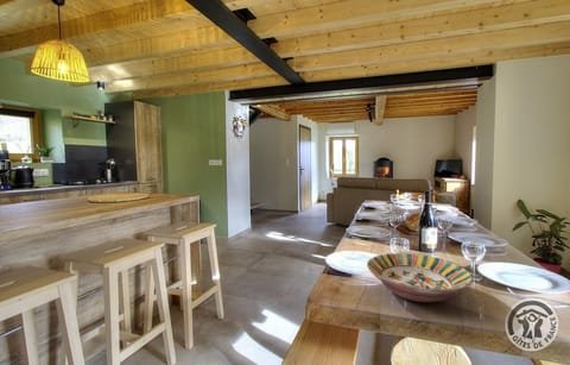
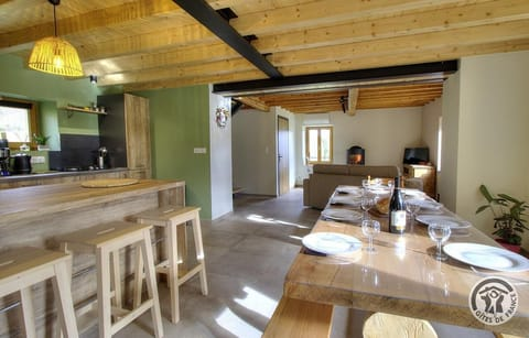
- serving bowl (416, 279)
